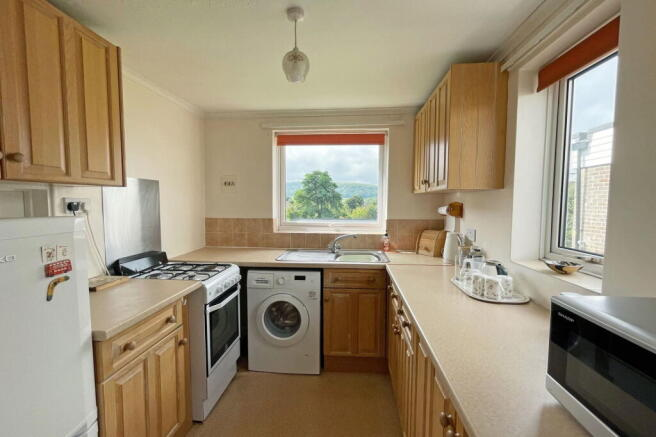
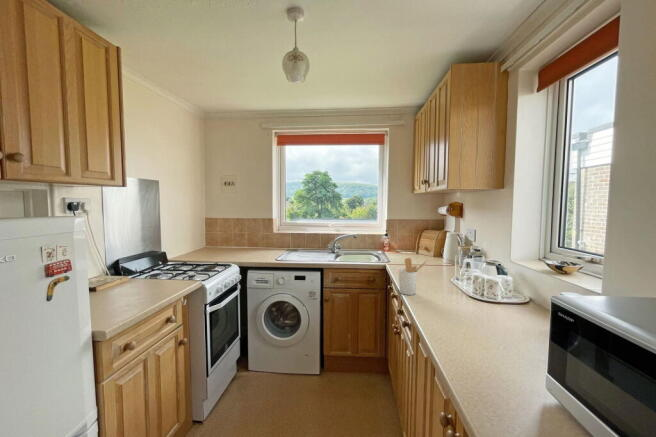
+ utensil holder (412, 276)
